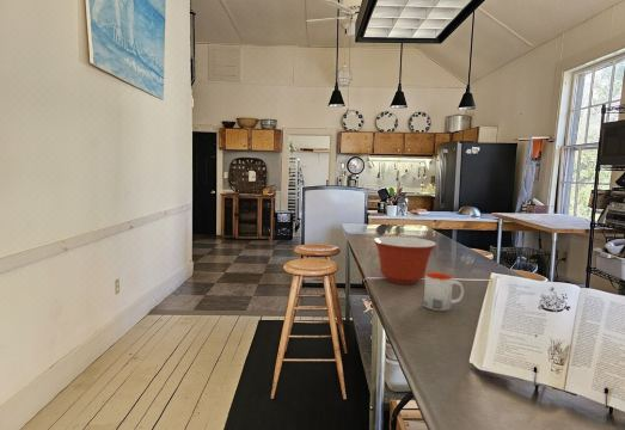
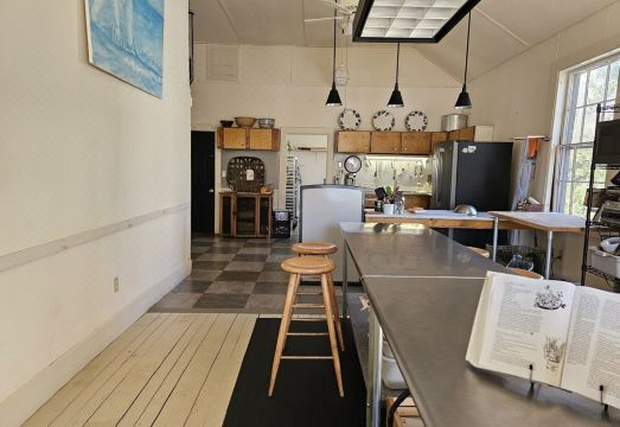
- mixing bowl (403, 260)
- mug (443, 291)
